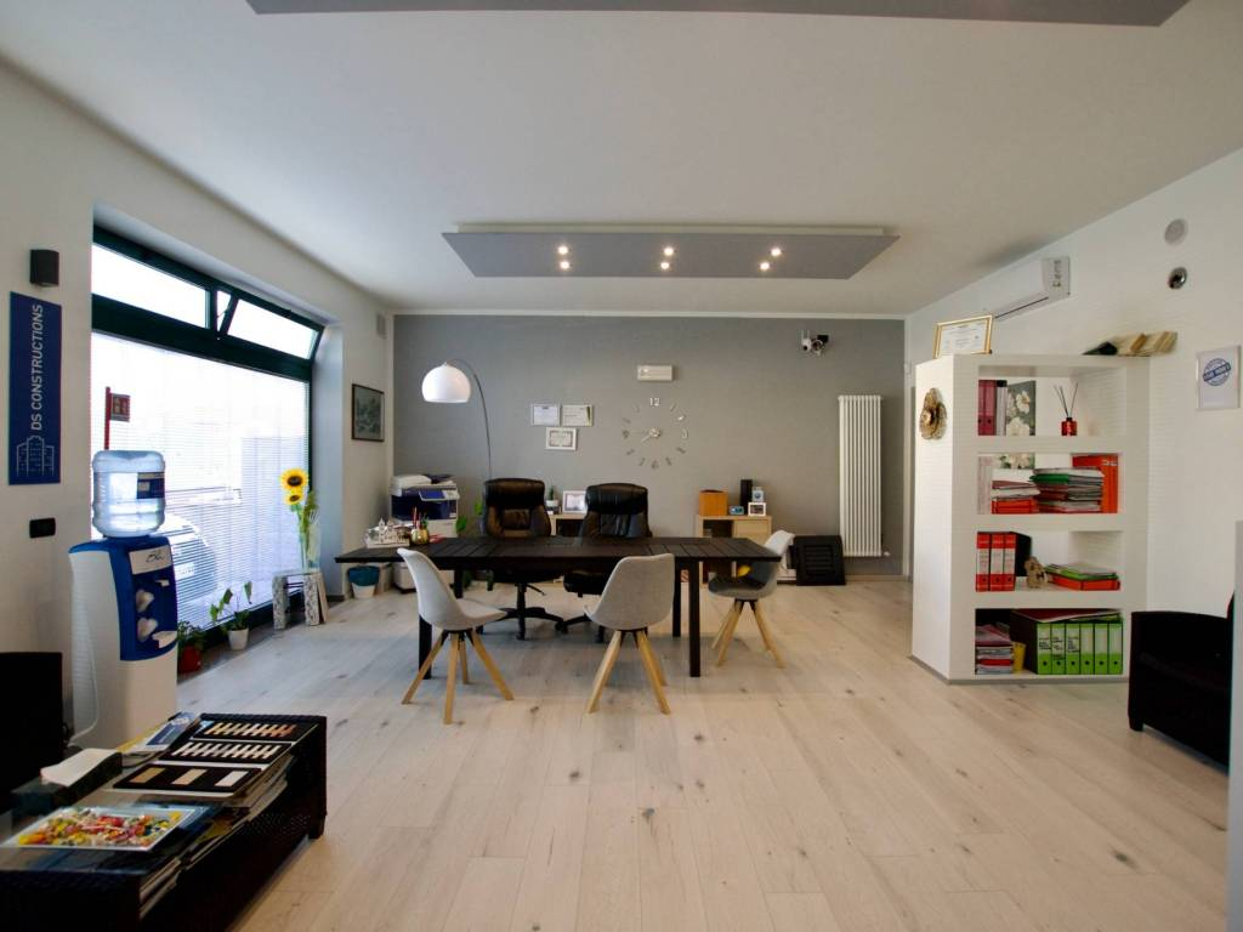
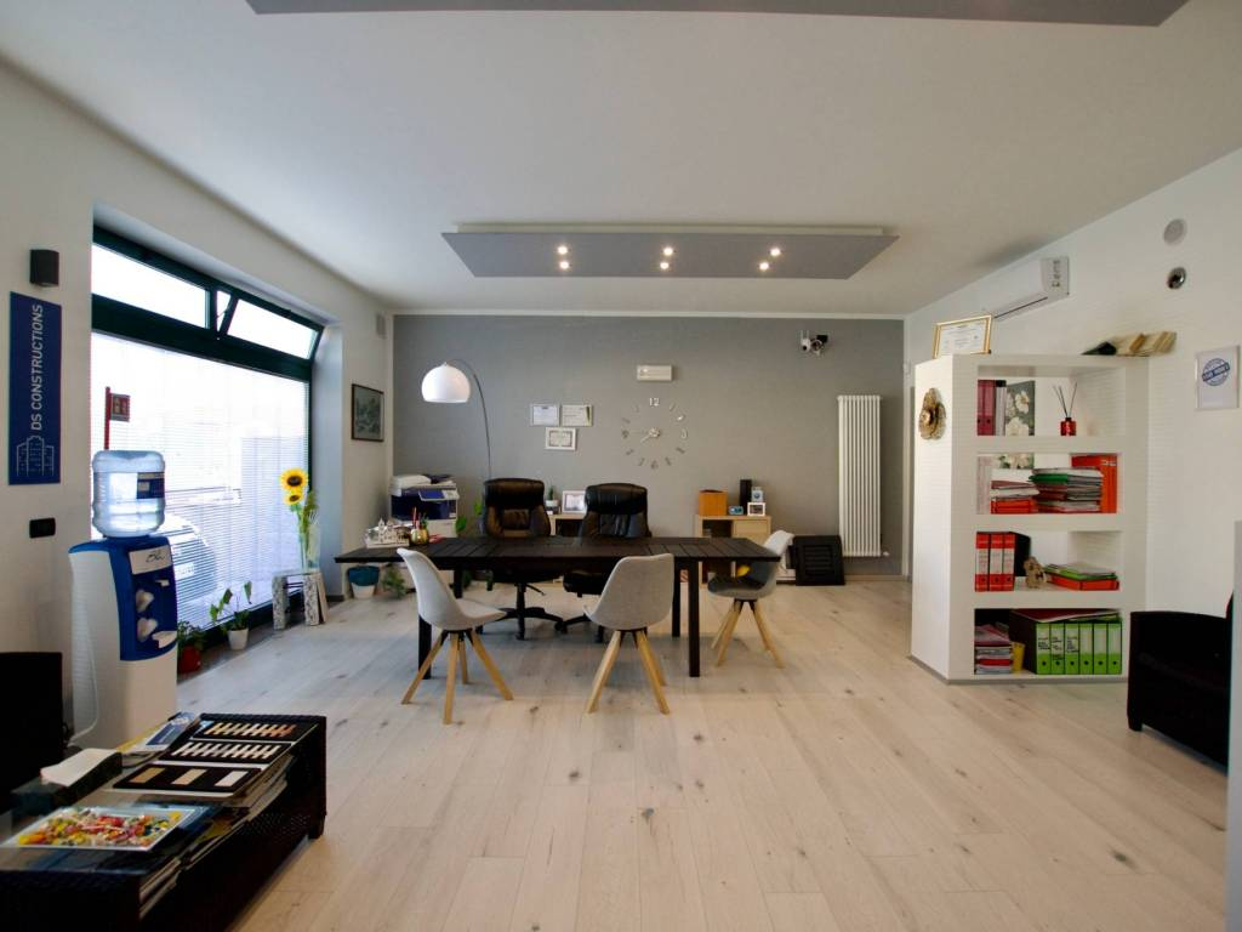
+ flowering plant (392, 582)
